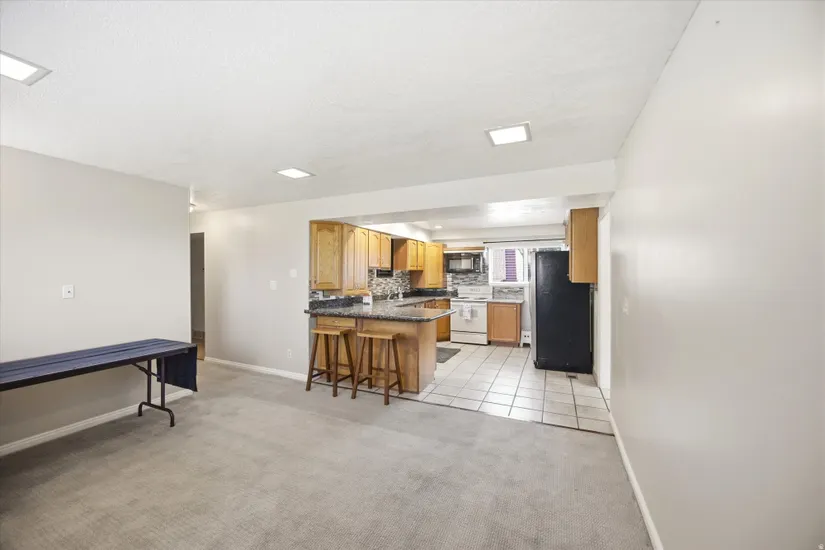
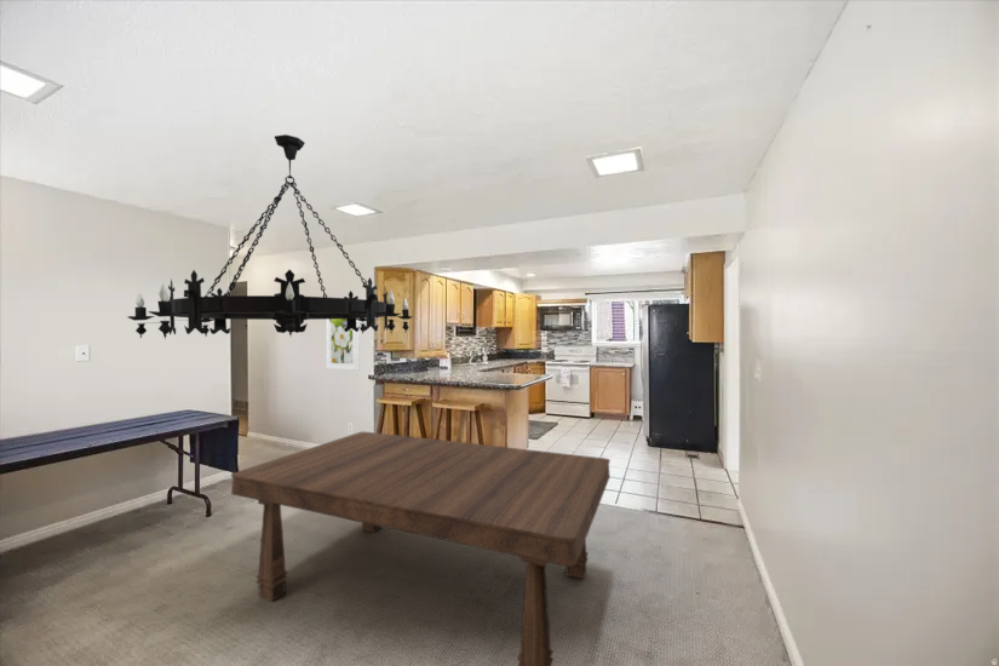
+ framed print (341, 340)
+ dining table (430, 524)
+ chandelier (305, 234)
